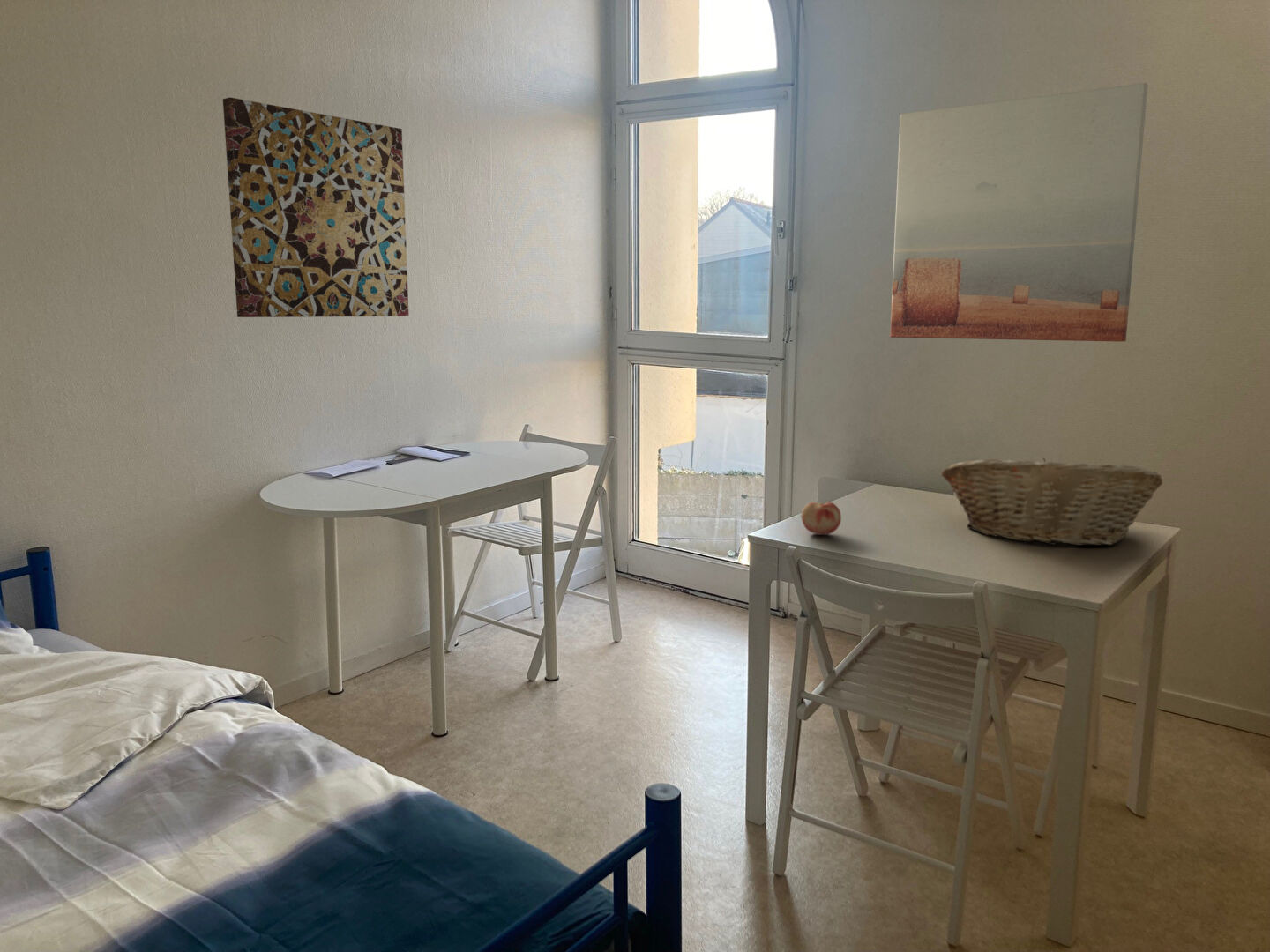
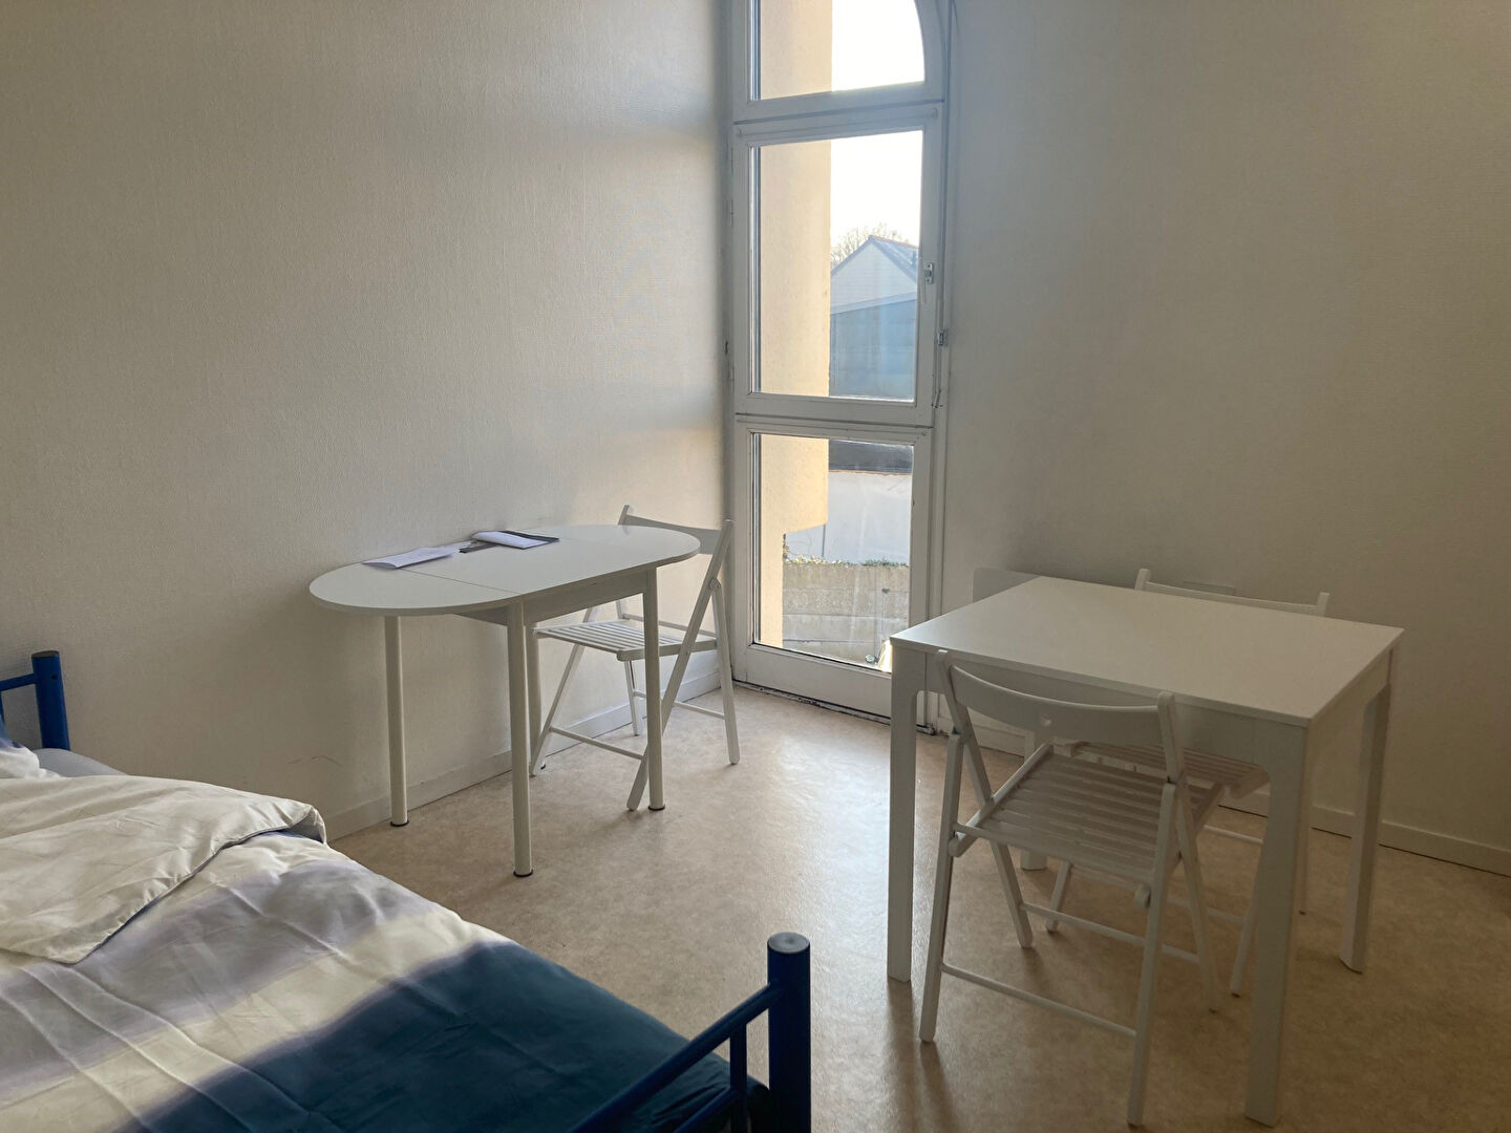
- wall art (324, 217)
- wall art (1007, 222)
- fruit (821, 517)
- fruit basket (1046, 493)
